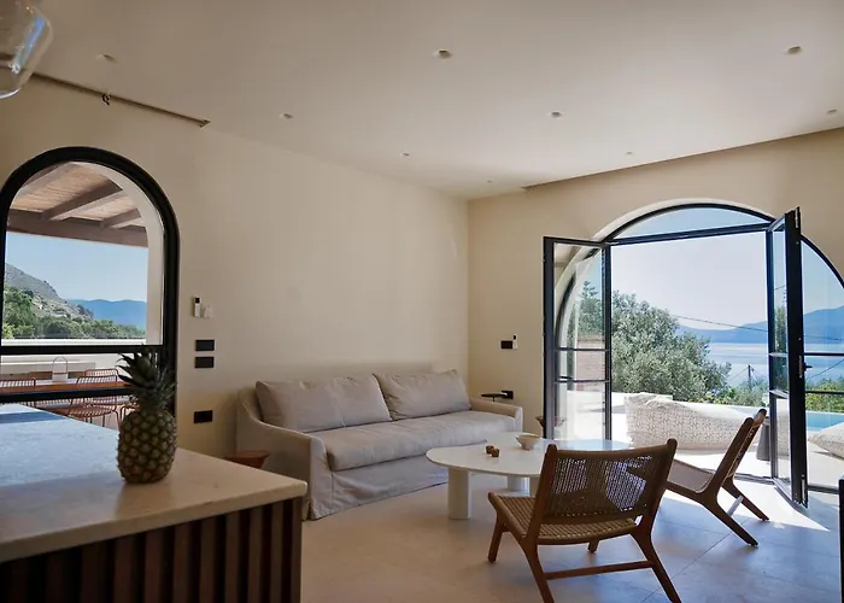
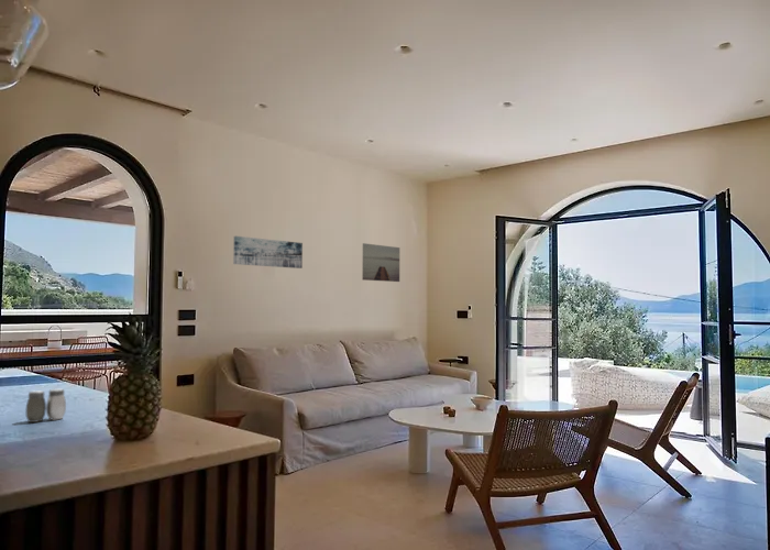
+ salt and pepper shaker (46, 405)
+ wall art (270, 253)
+ wall art (382, 263)
